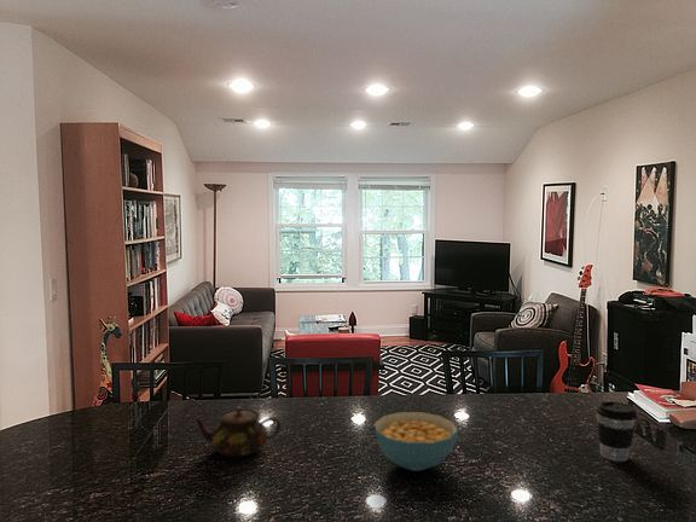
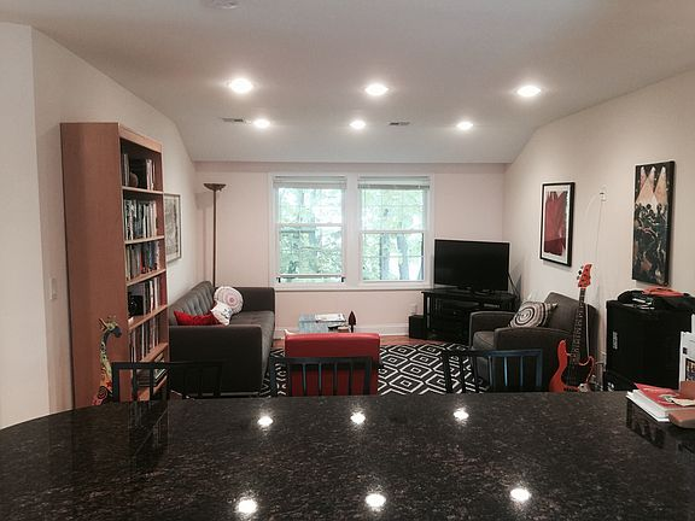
- teapot (238, 428)
- cereal bowl (414, 446)
- coffee cup (615, 431)
